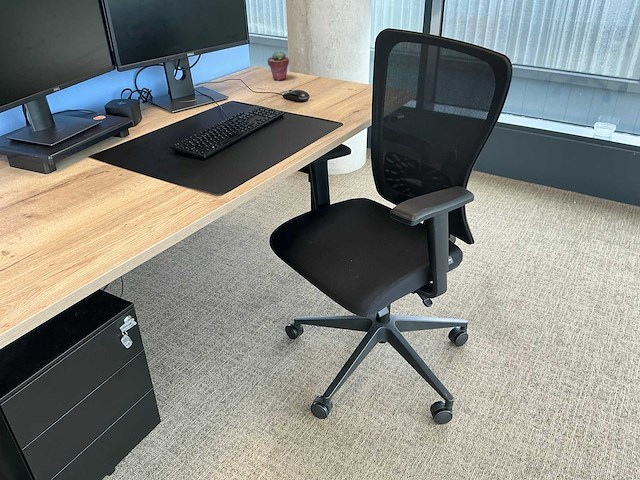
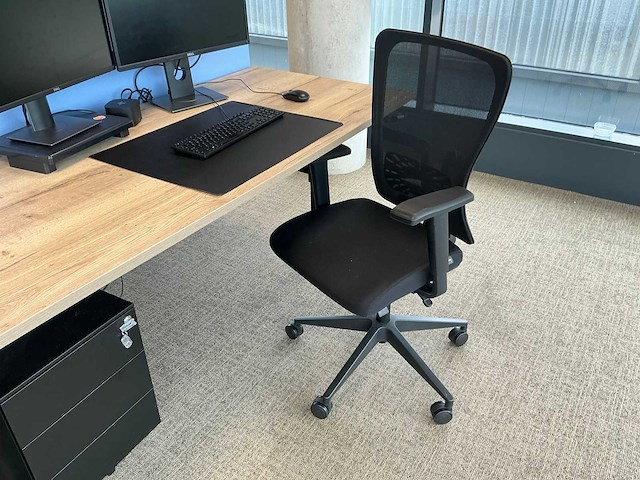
- potted succulent (278, 64)
